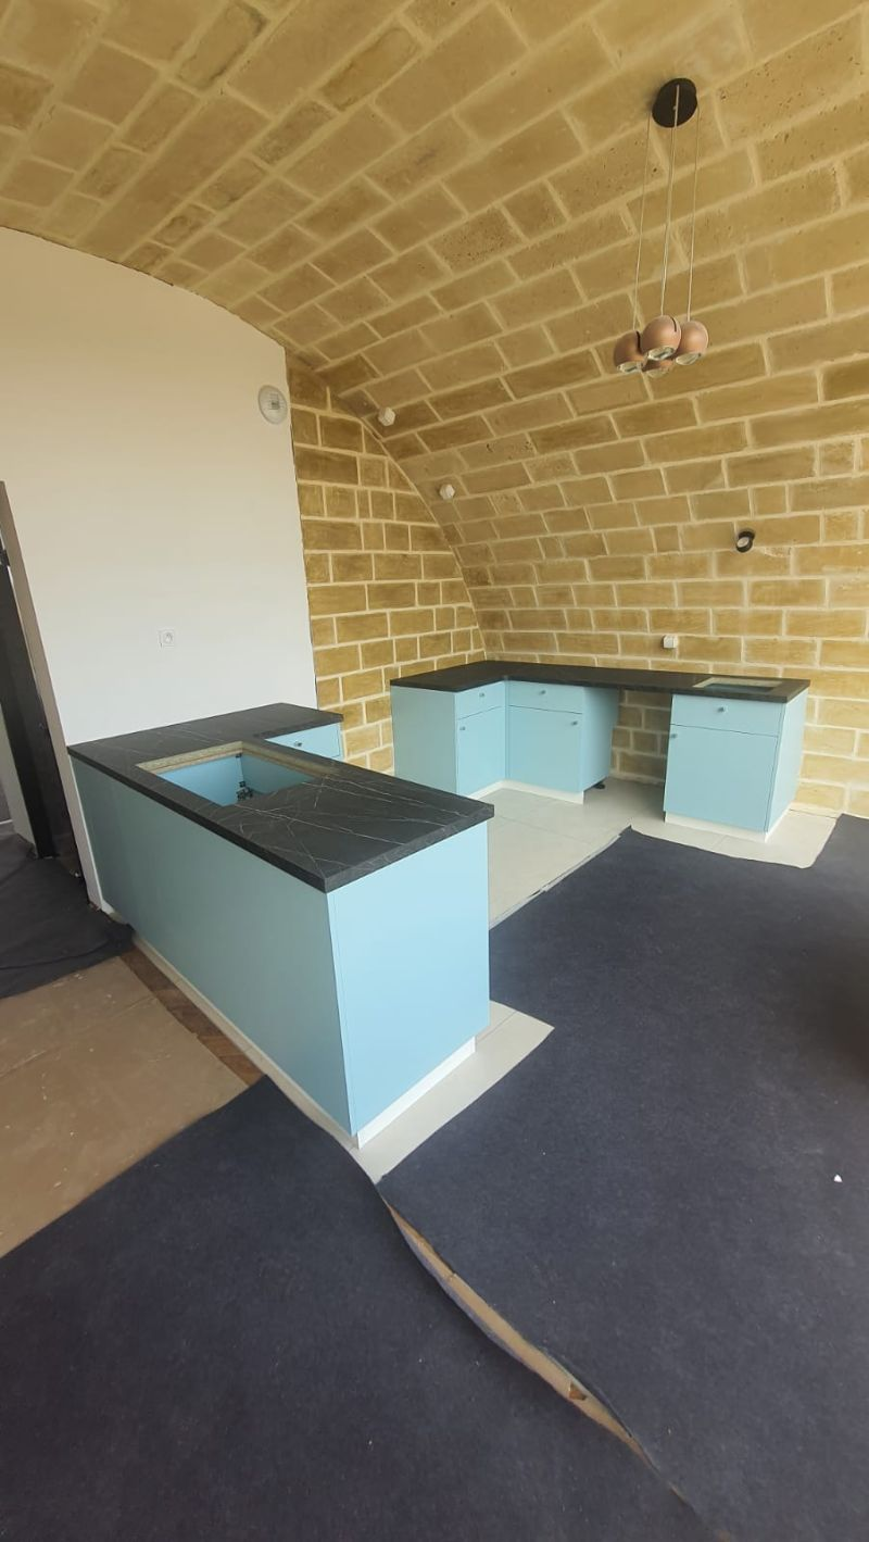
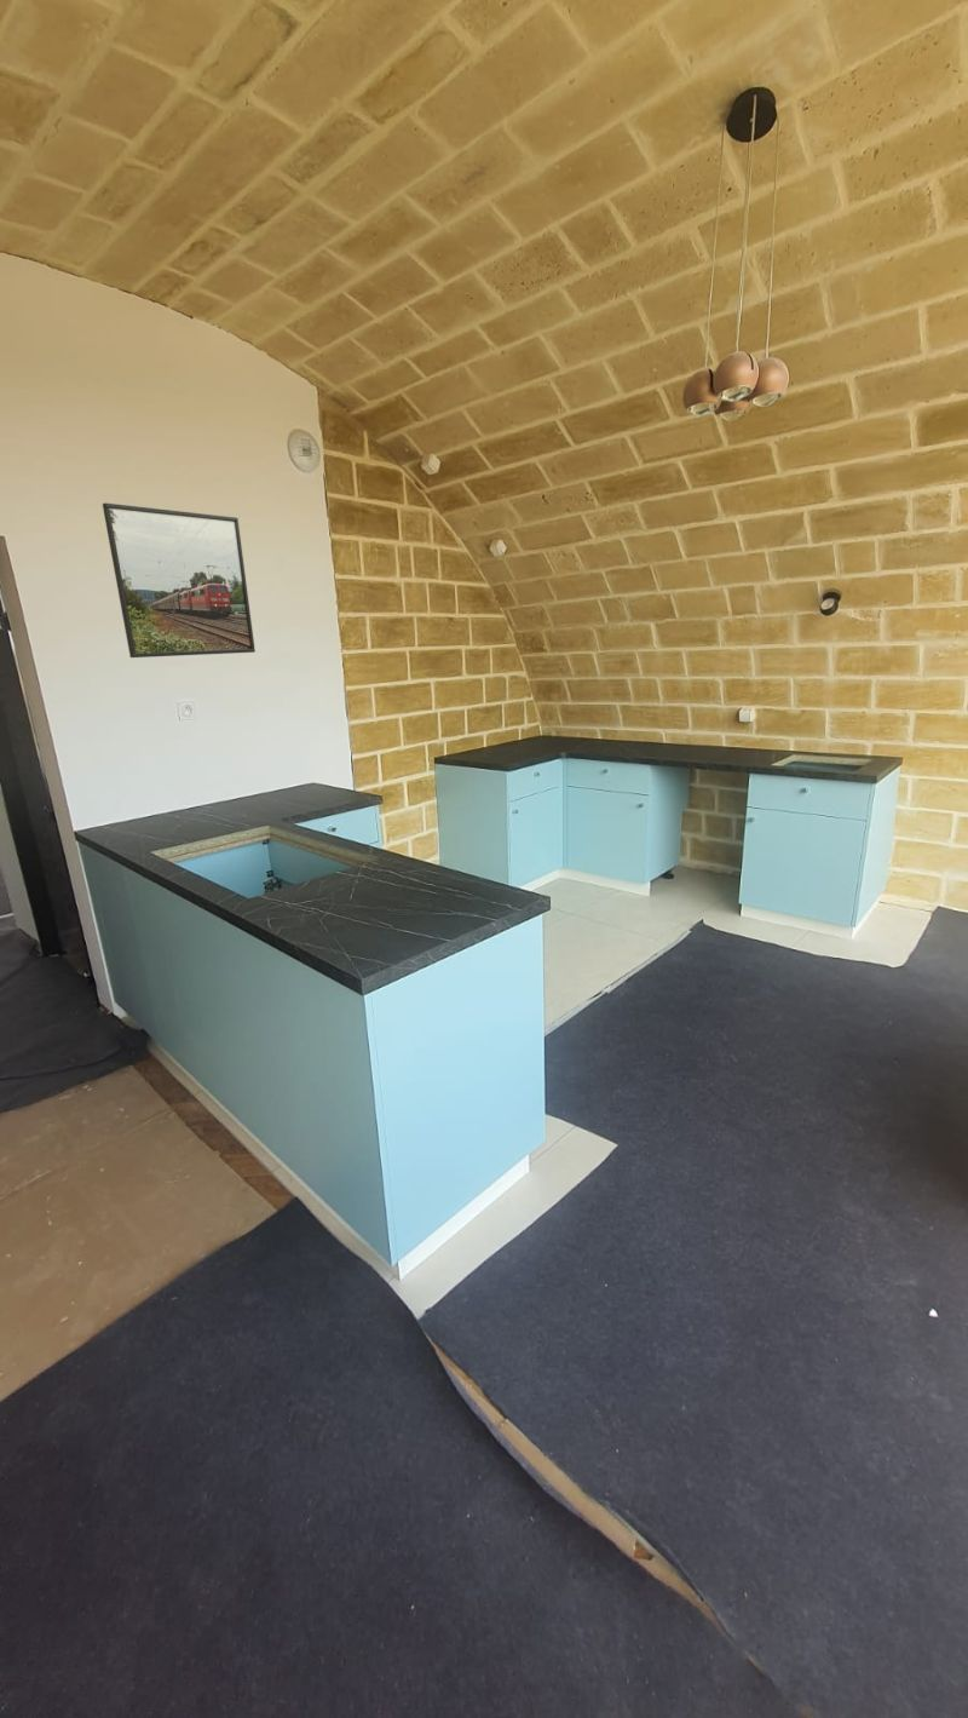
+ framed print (185, 585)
